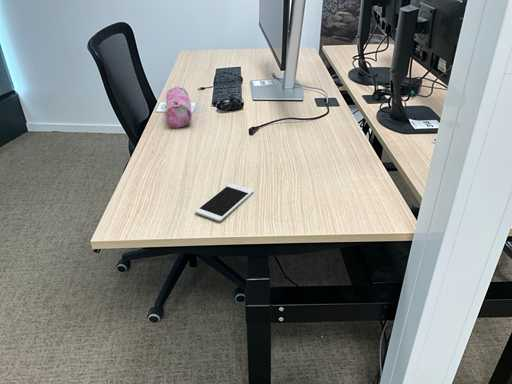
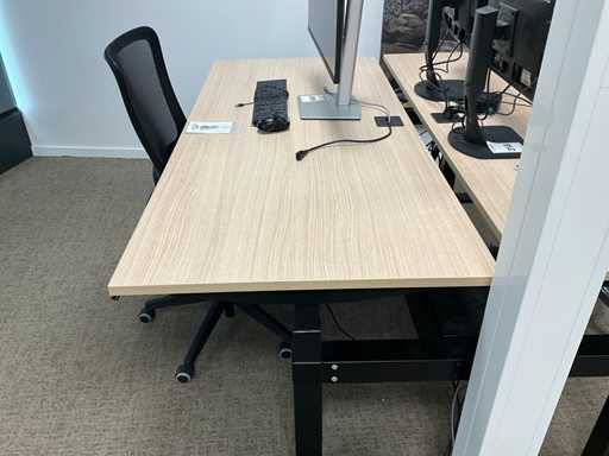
- cell phone (225, 201)
- pencil case (178, 105)
